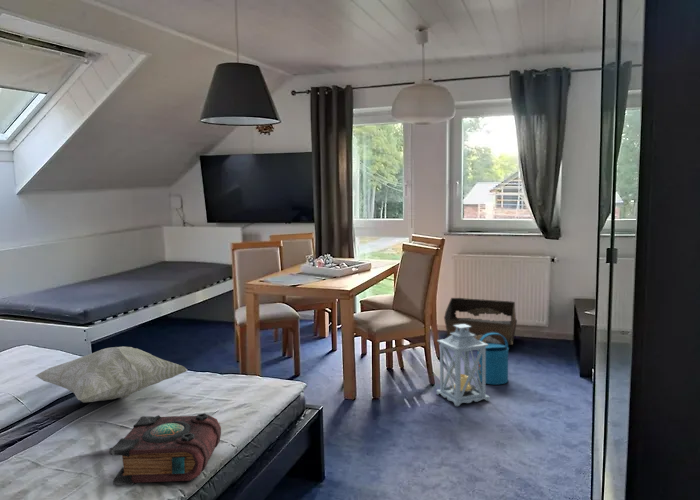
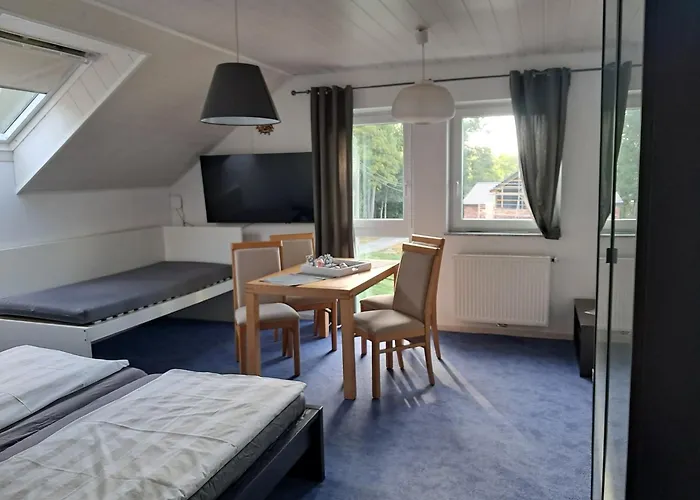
- watering can (488, 353)
- decorative pillow (111, 372)
- storage bin (481, 320)
- book (170, 445)
- lantern (463, 360)
